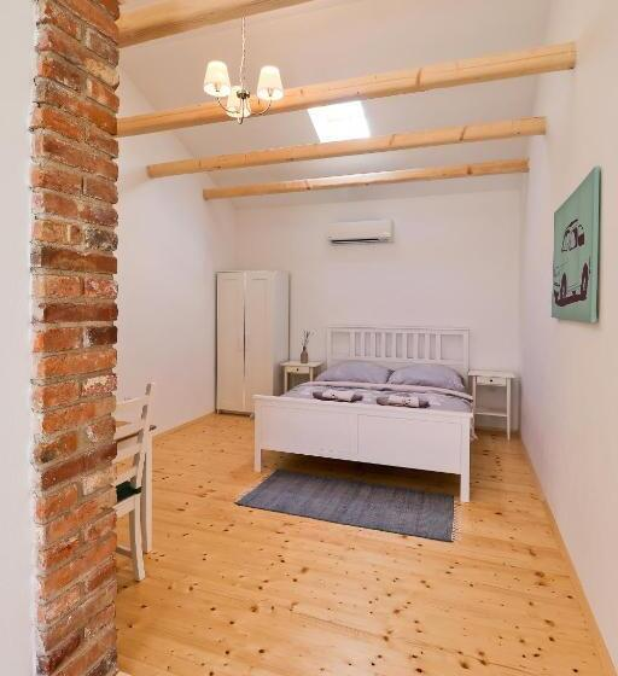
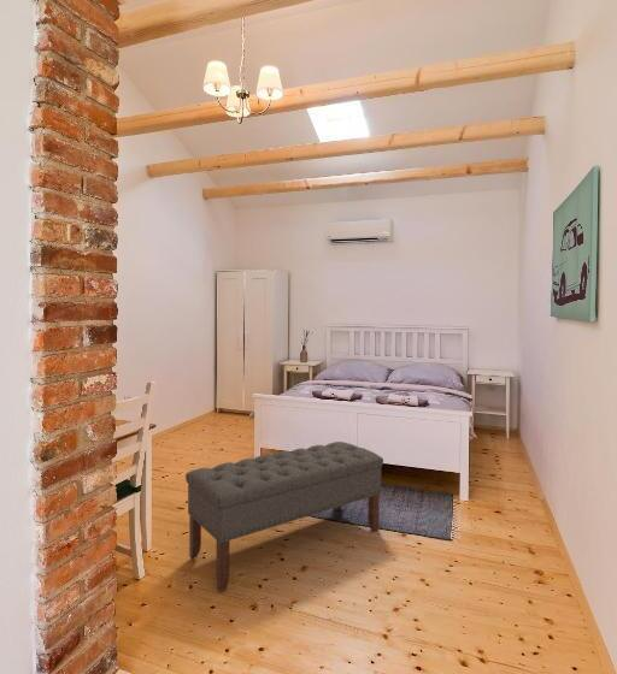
+ bench (289, 501)
